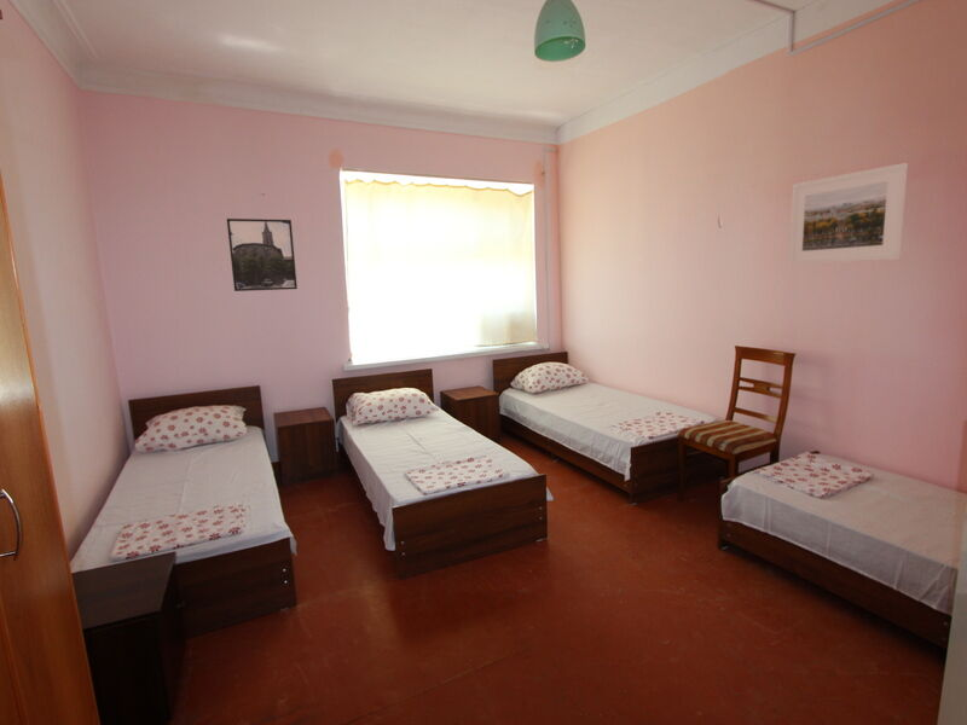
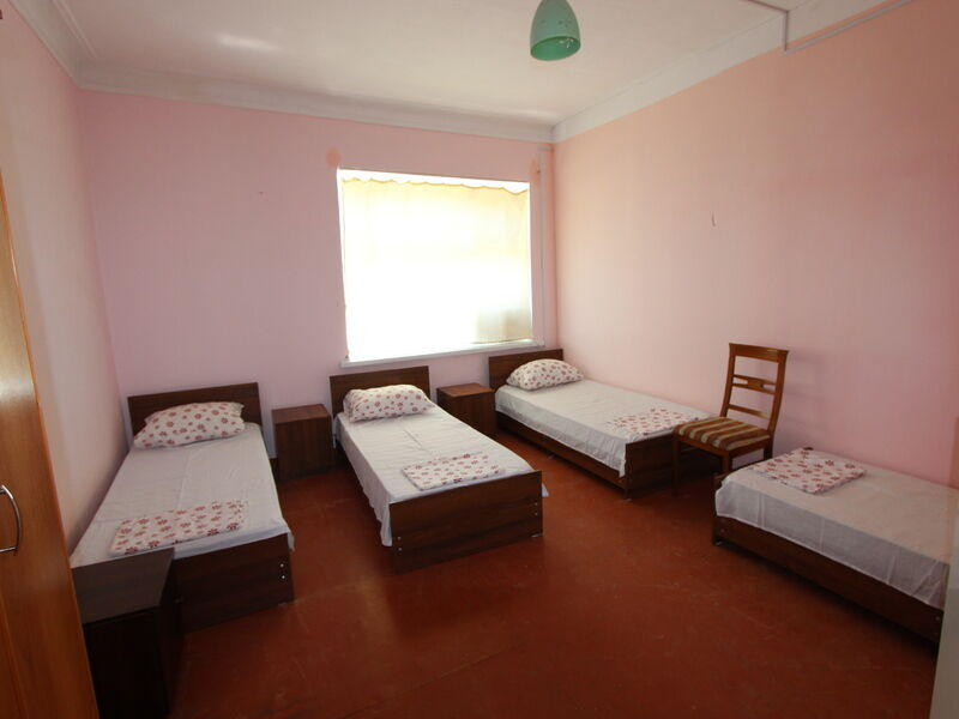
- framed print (262, 255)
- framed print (841, 219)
